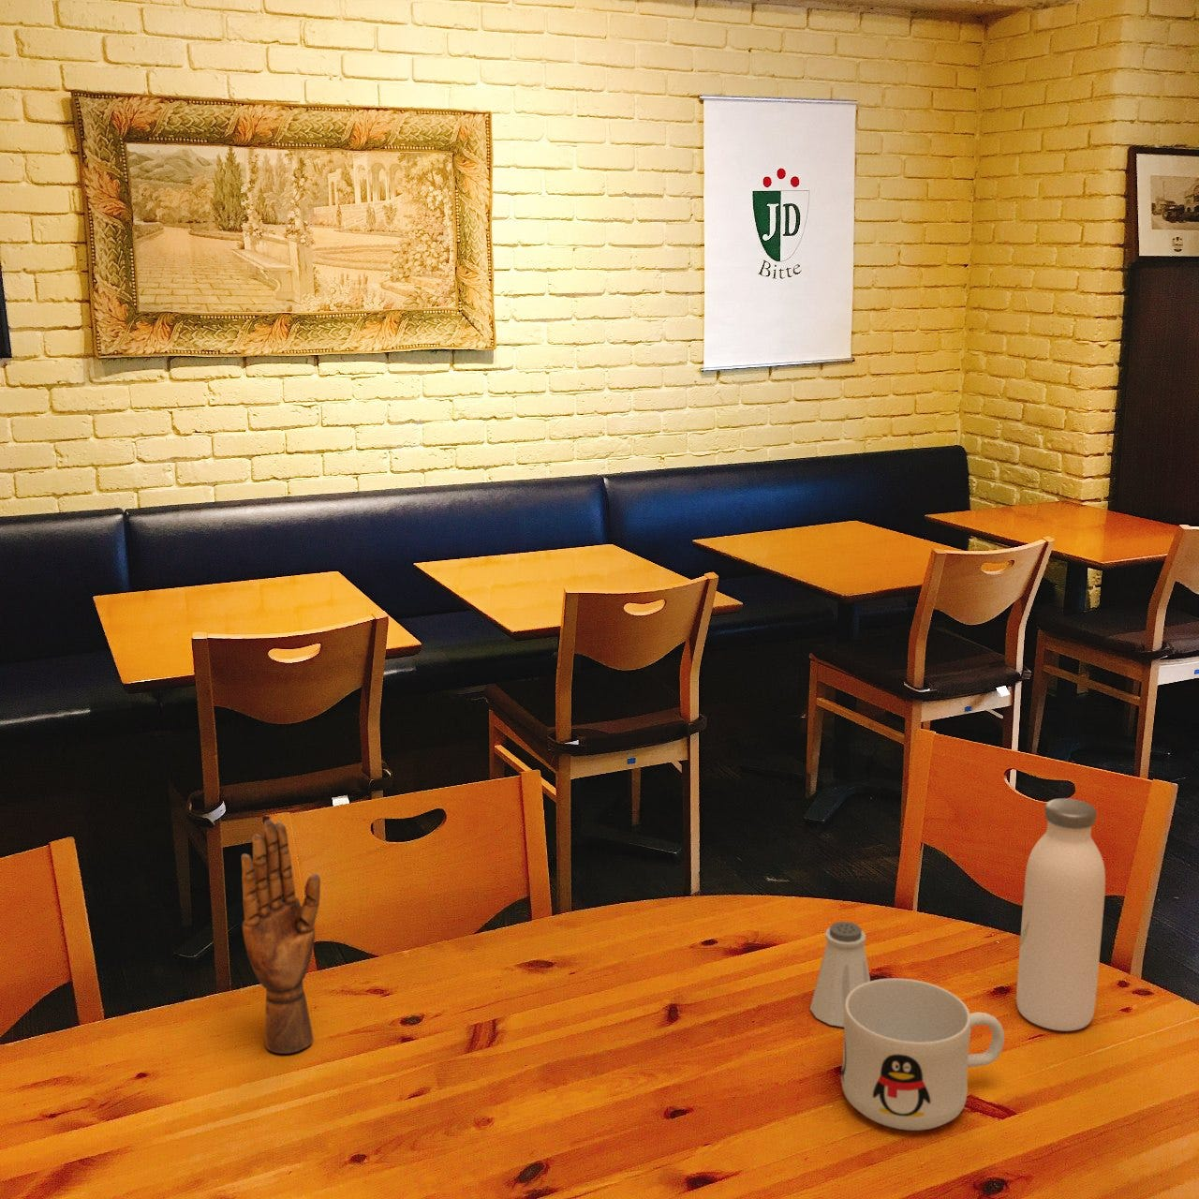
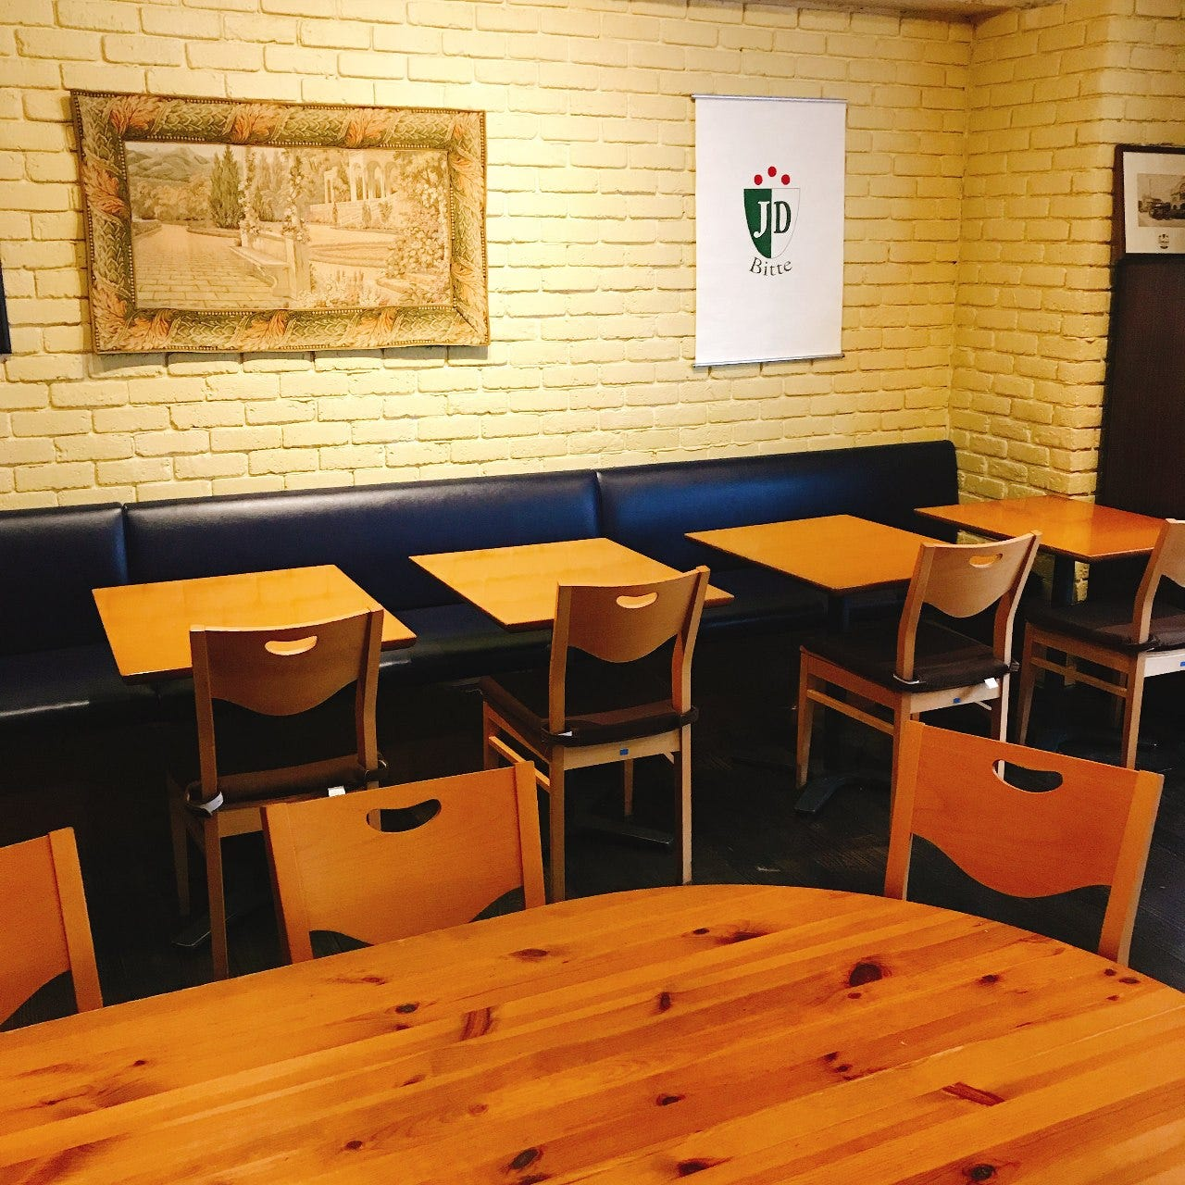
- water bottle (1062, 910)
- saltshaker (844, 970)
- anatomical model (283, 933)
- mug (927, 1050)
